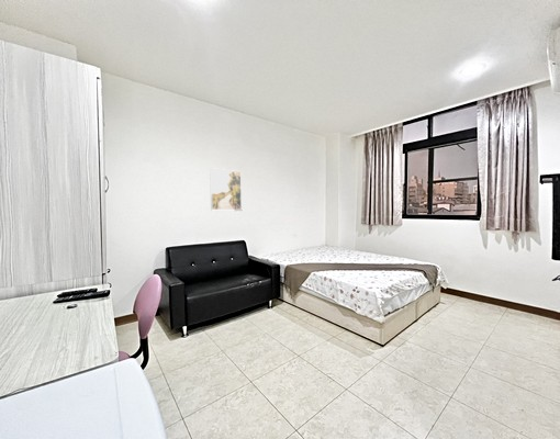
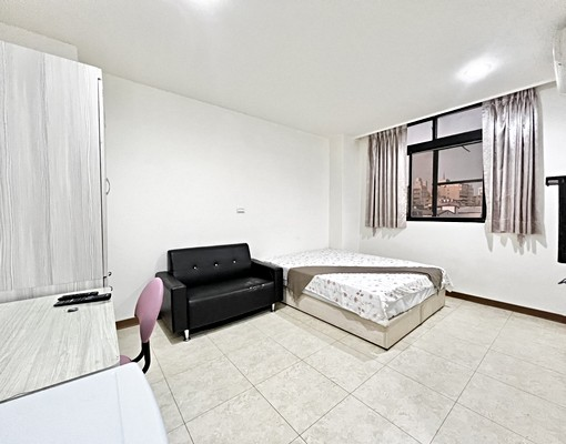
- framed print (226, 190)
